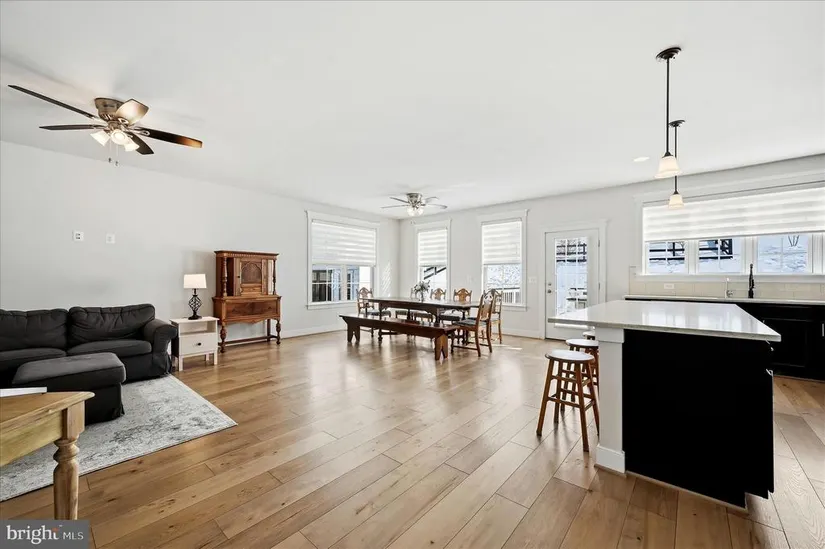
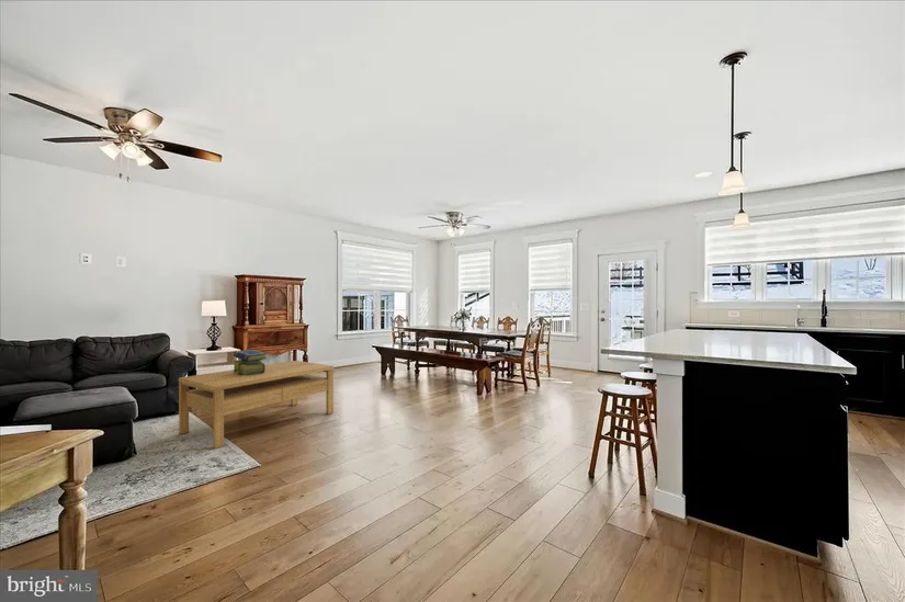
+ stack of books (250, 361)
+ coffee table (262, 396)
